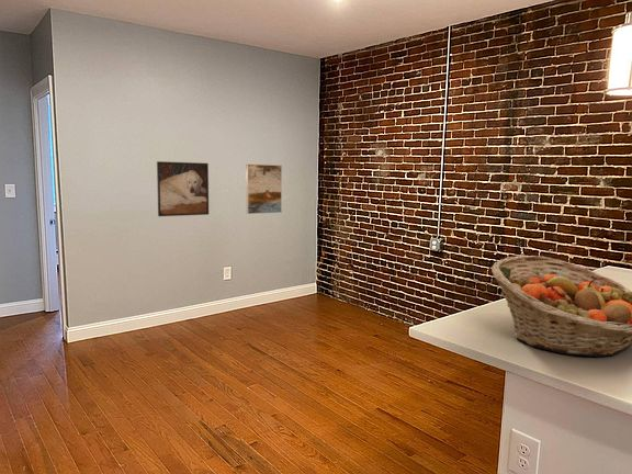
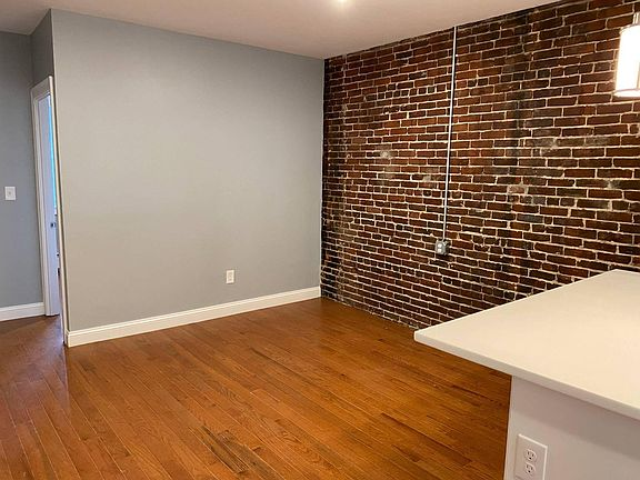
- fruit basket (567, 301)
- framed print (183, 189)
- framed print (263, 189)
